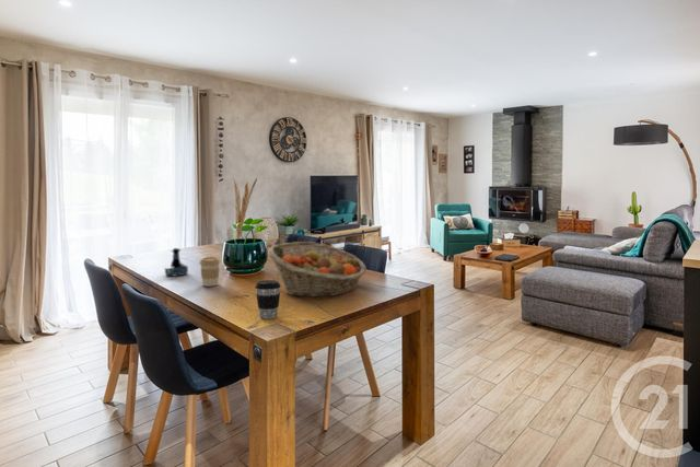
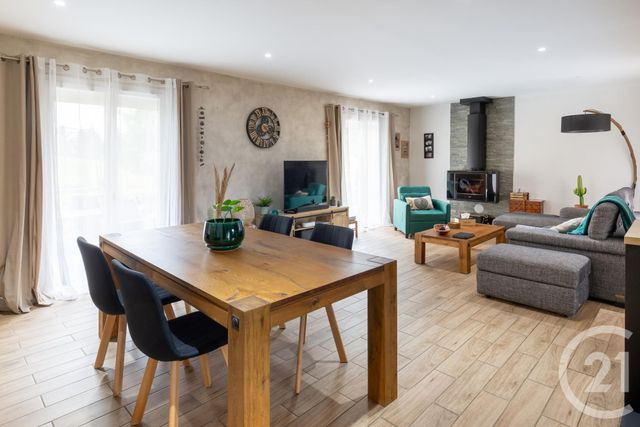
- coffee cup (268, 299)
- tequila bottle (176, 261)
- coffee cup (210, 271)
- fruit basket (318, 266)
